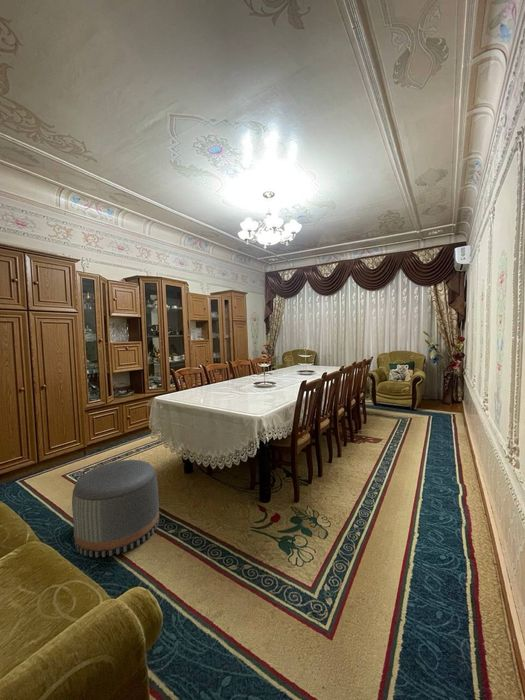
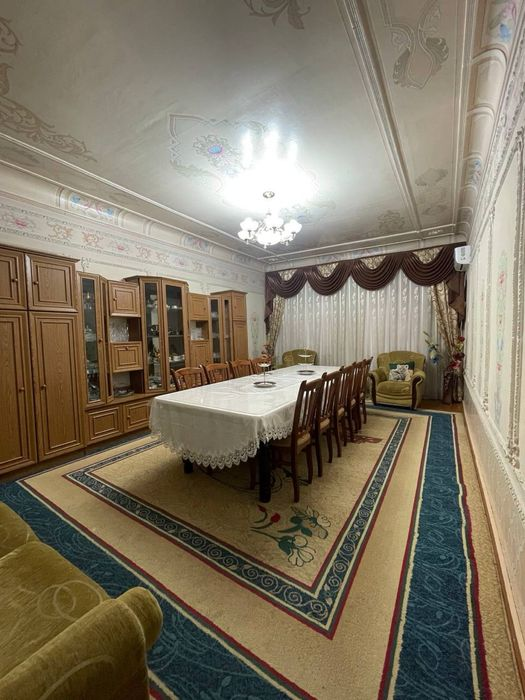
- pouf (117, 498)
